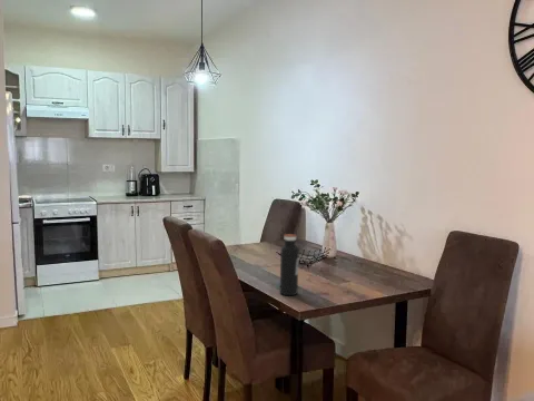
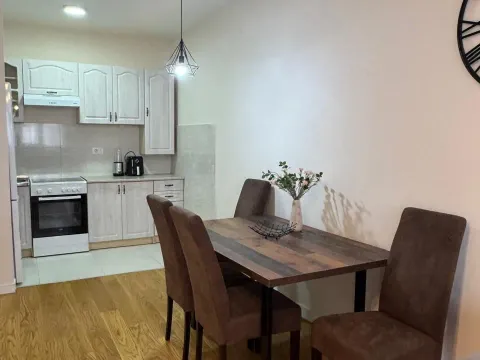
- water bottle (289, 264)
